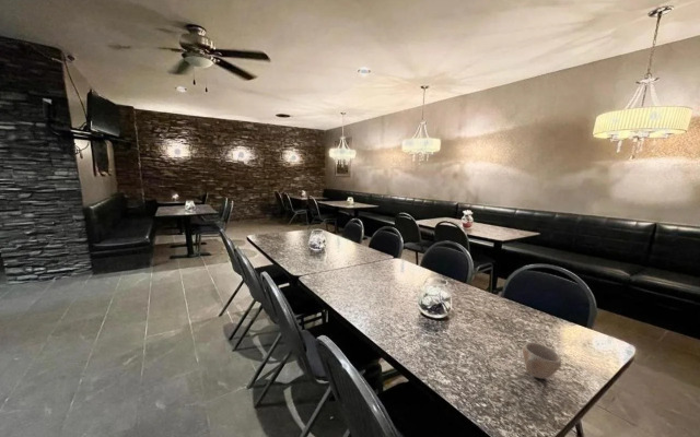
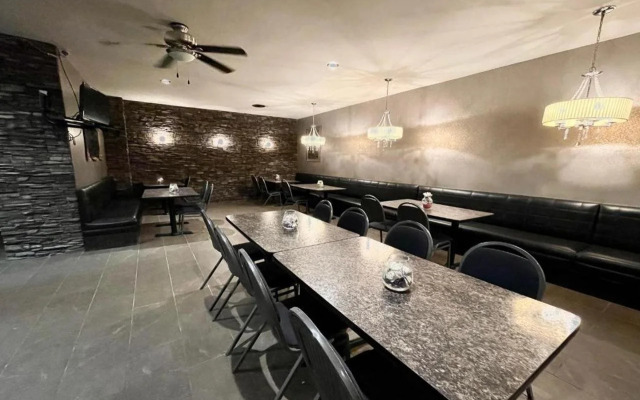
- cup (538, 364)
